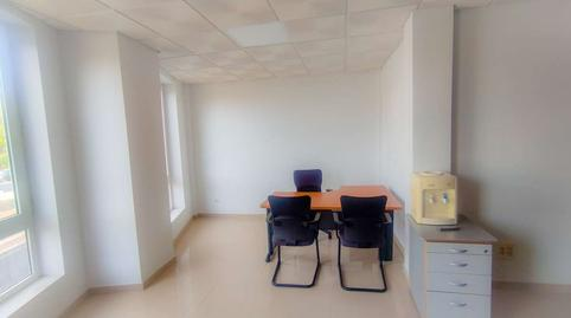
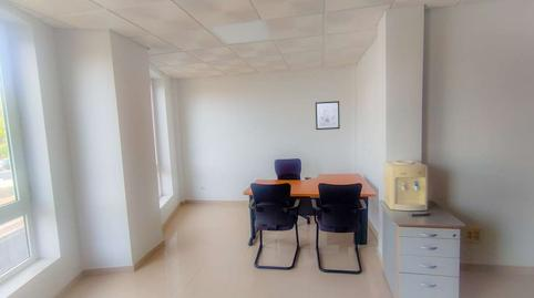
+ wall art (327, 115)
